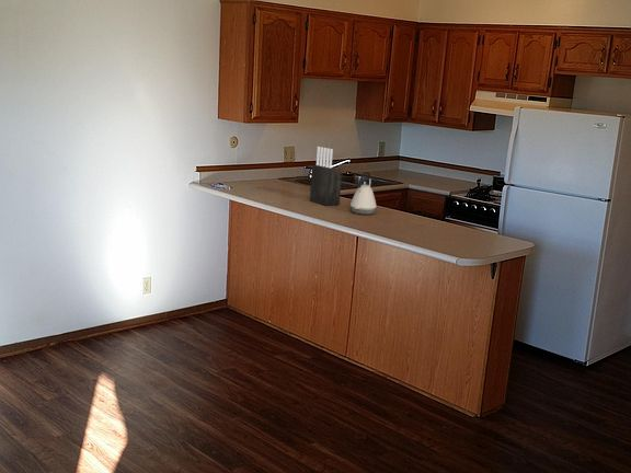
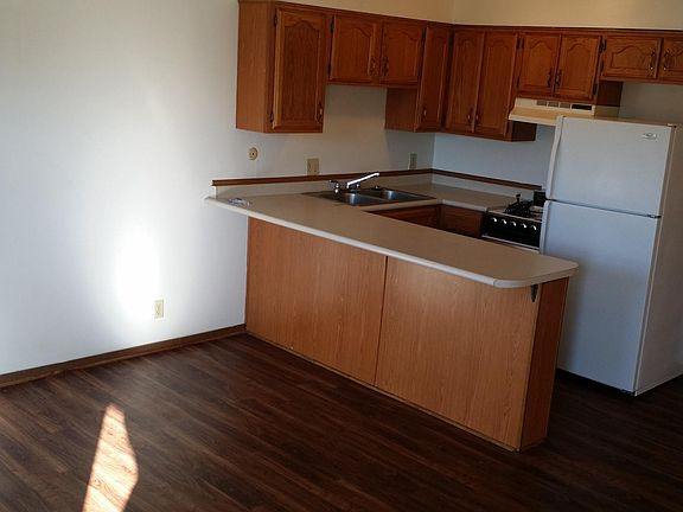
- kettle (365, 192)
- knife block (328, 175)
